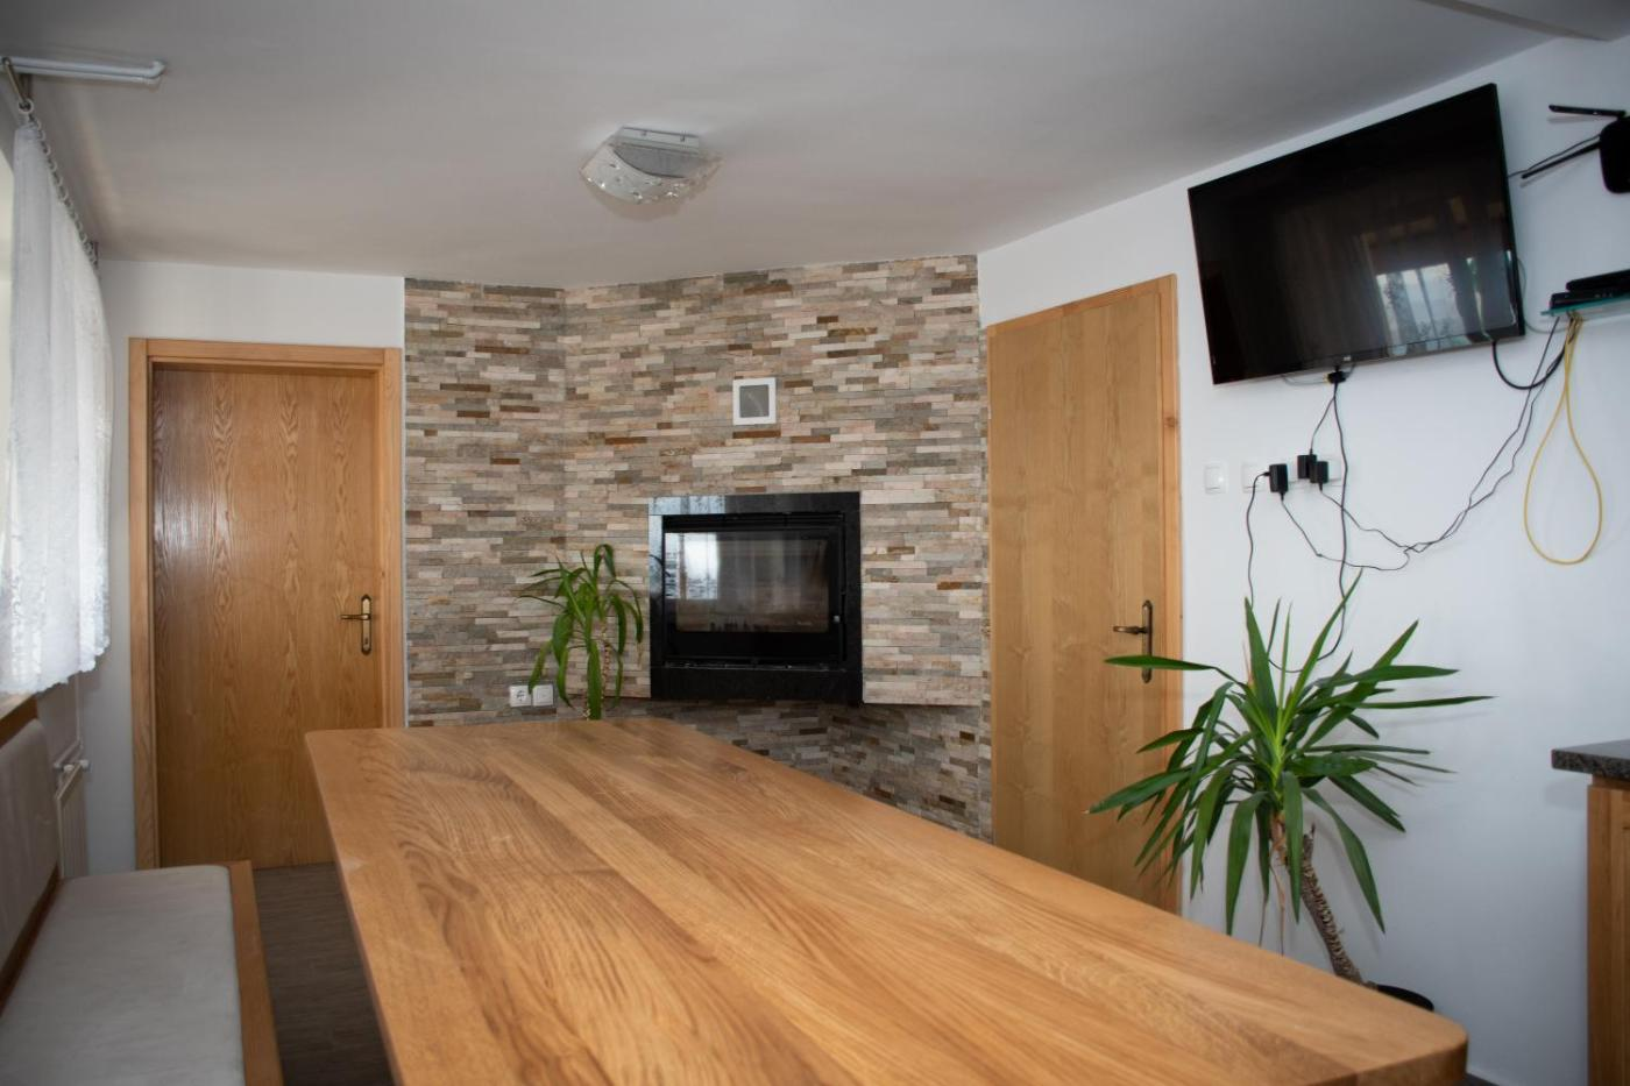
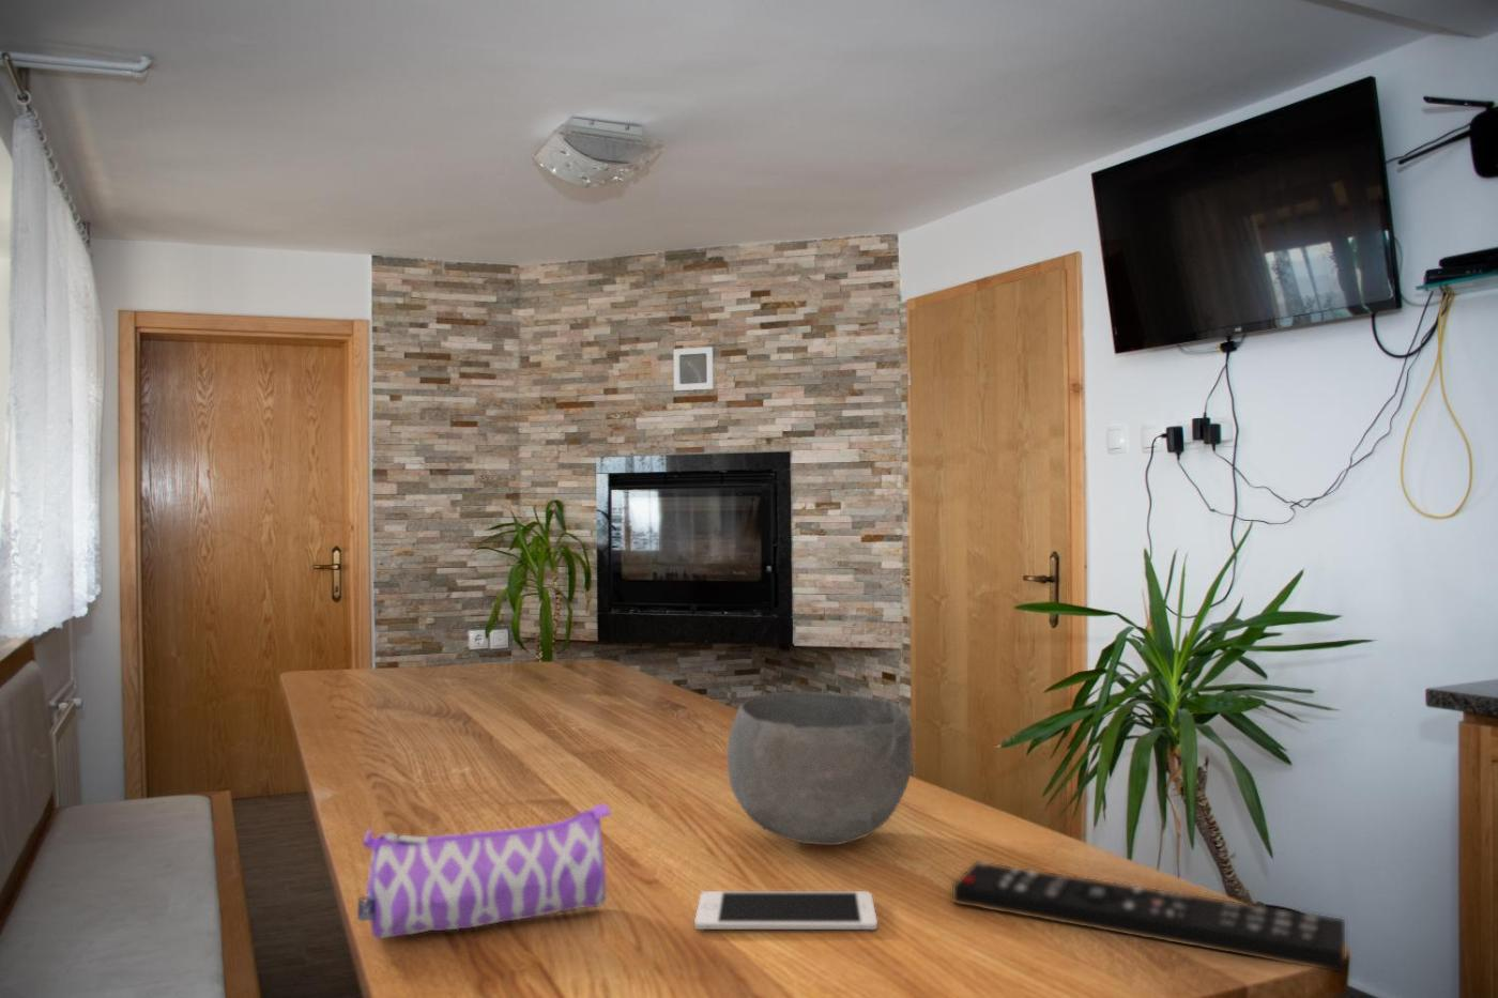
+ remote control (1137, 907)
+ bowl (819, 770)
+ cell phone (785, 909)
+ pencil case (487, 868)
